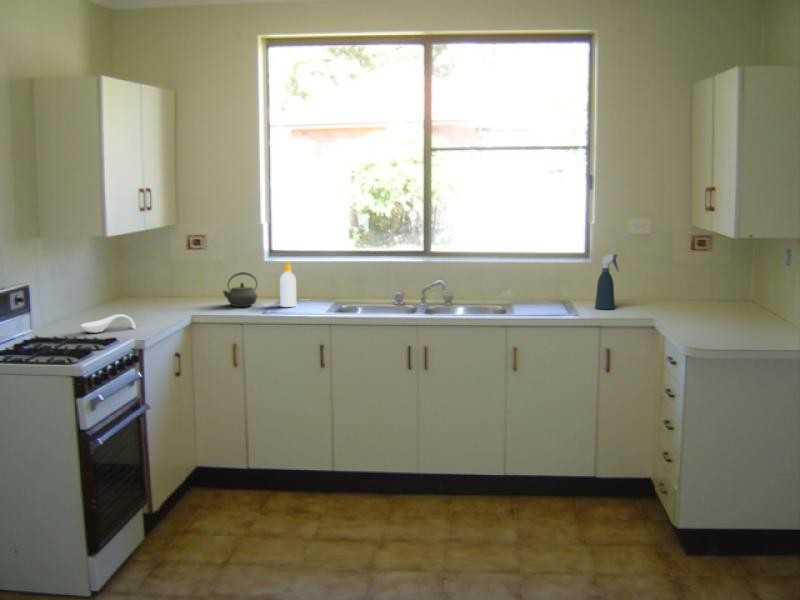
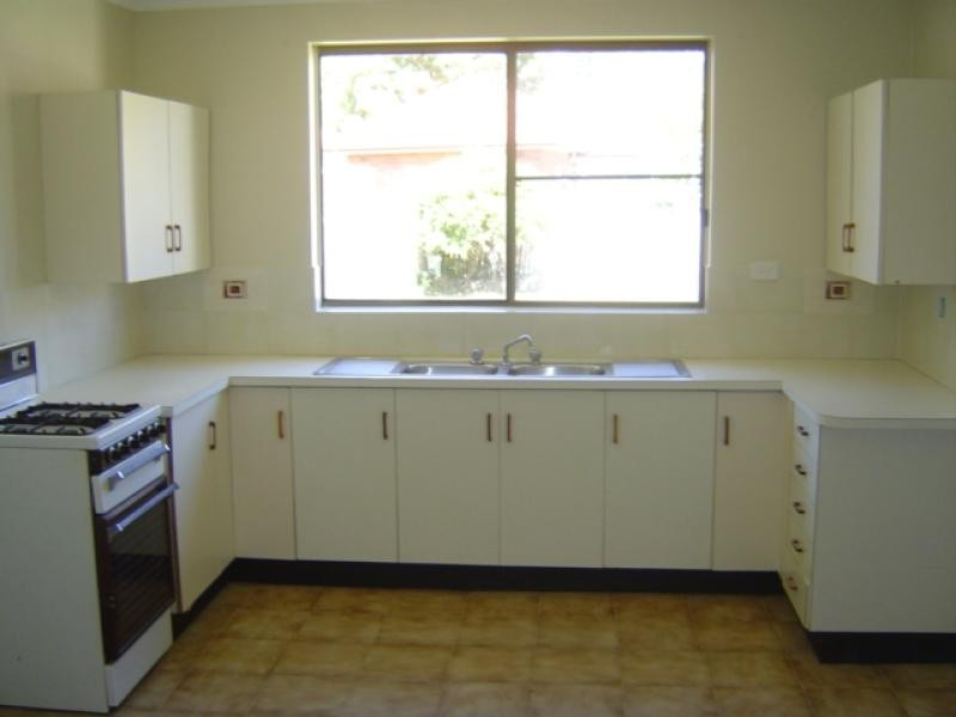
- soap bottle (288, 283)
- kettle (240, 289)
- spoon rest (108, 323)
- spray bottle (607, 281)
